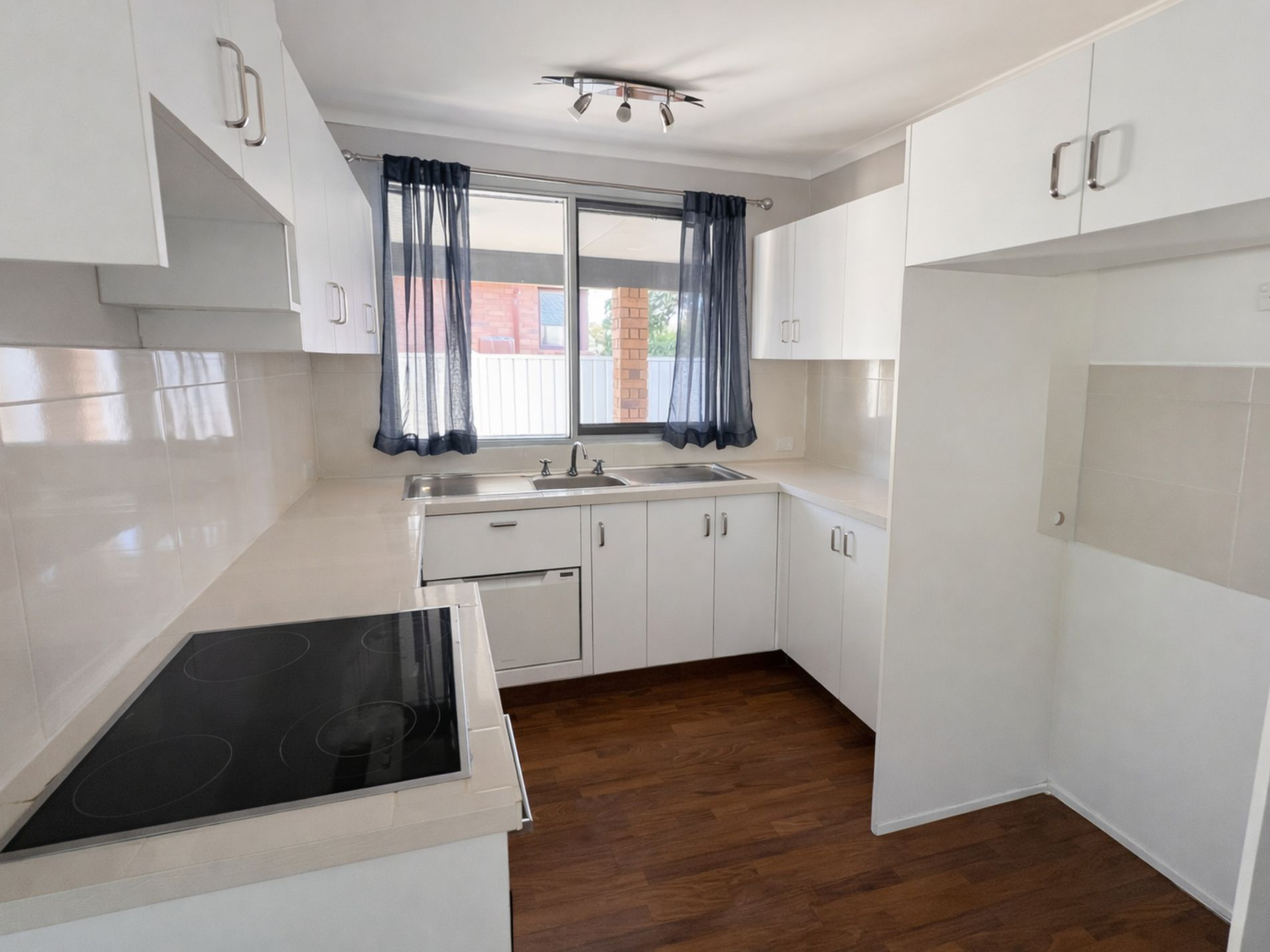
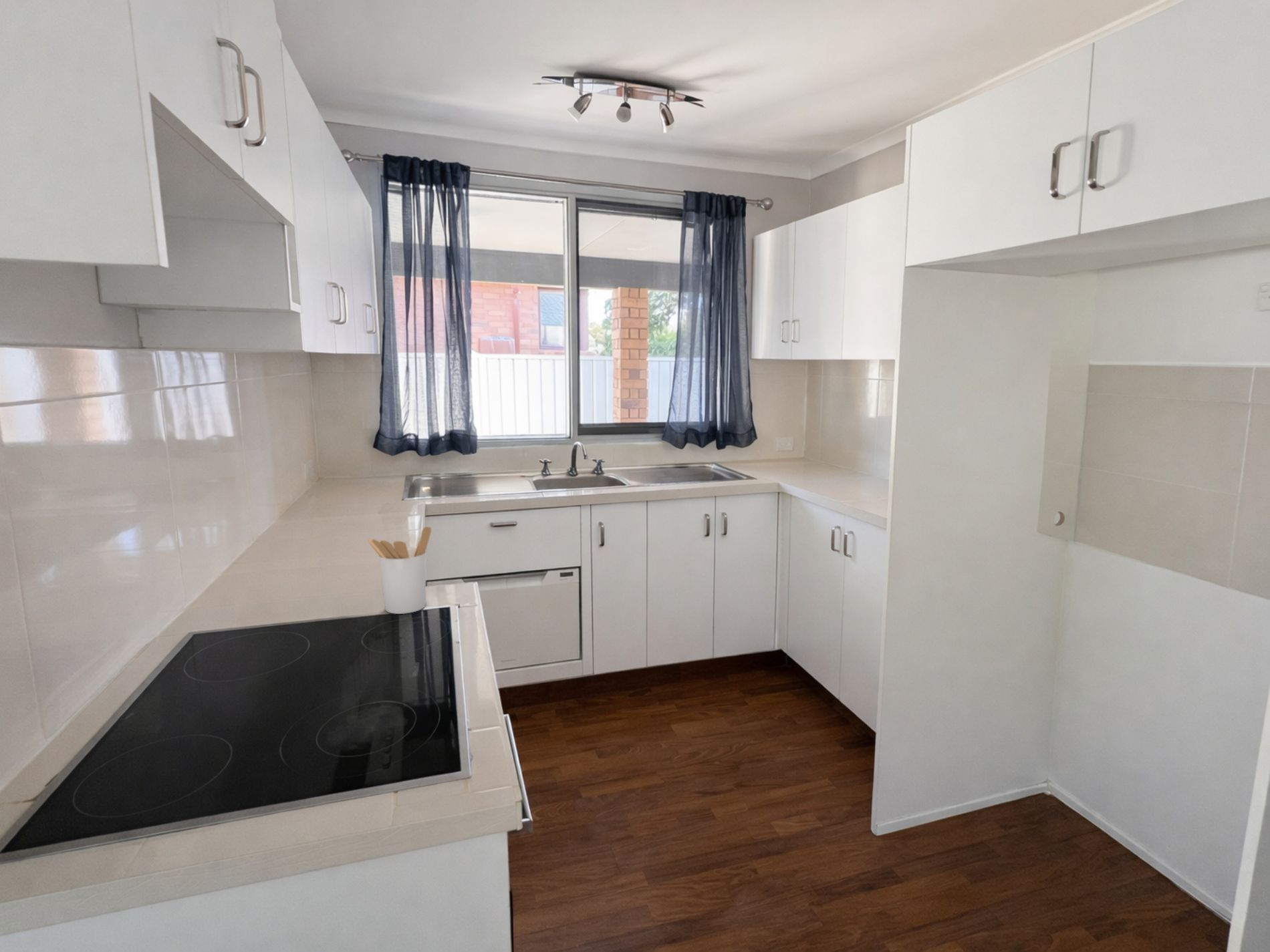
+ utensil holder (400, 570)
